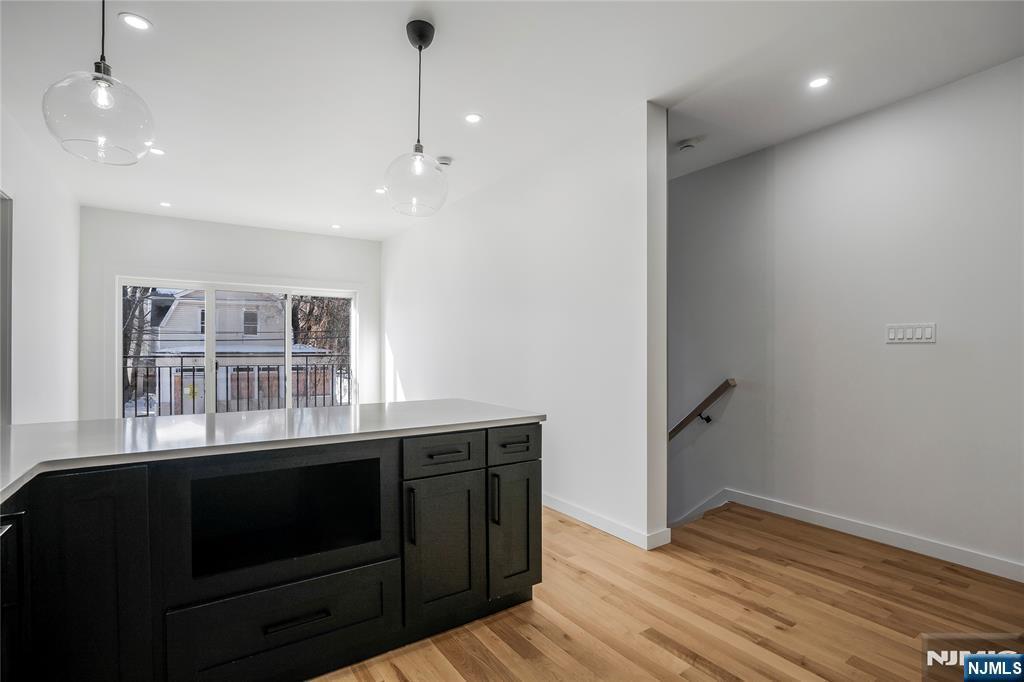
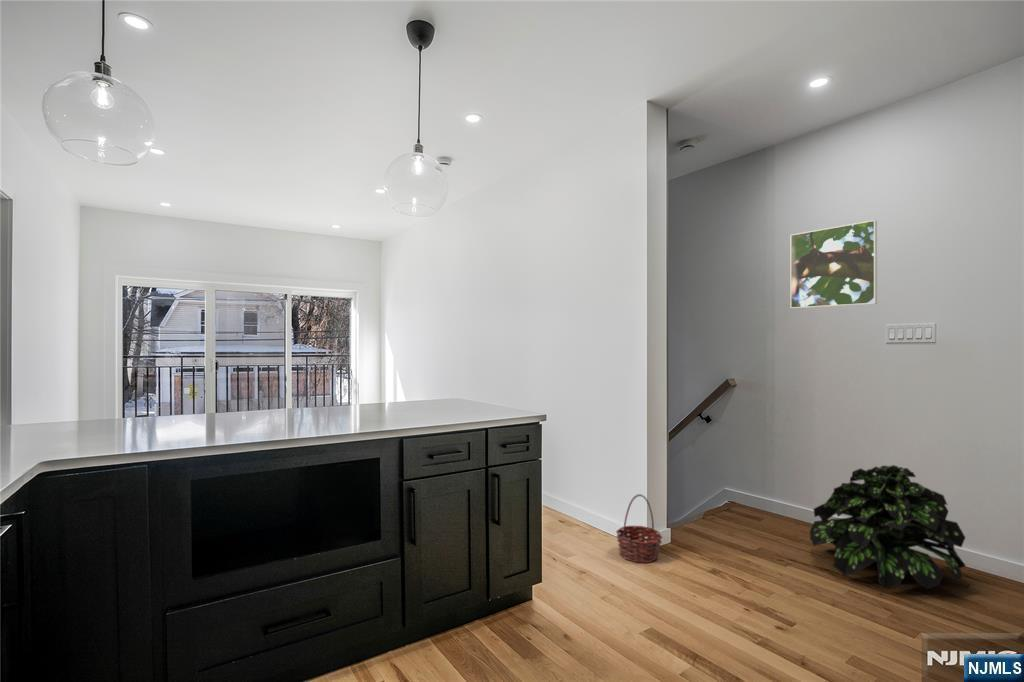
+ potted plant (883, 516)
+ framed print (831, 267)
+ basket (638, 526)
